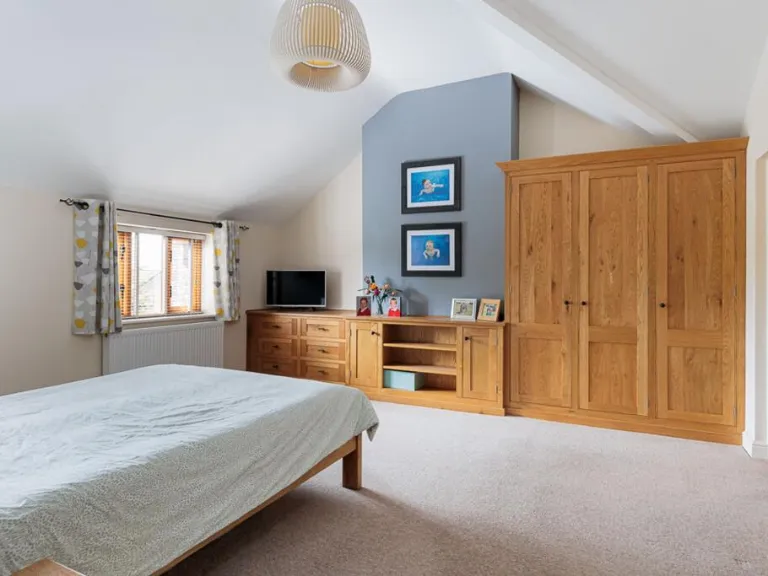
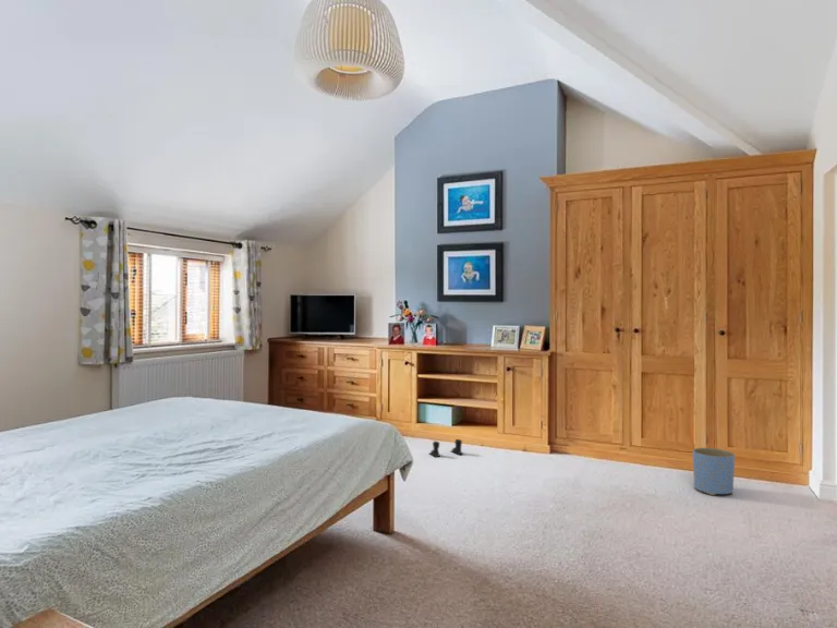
+ boots (450, 450)
+ planter (713, 471)
